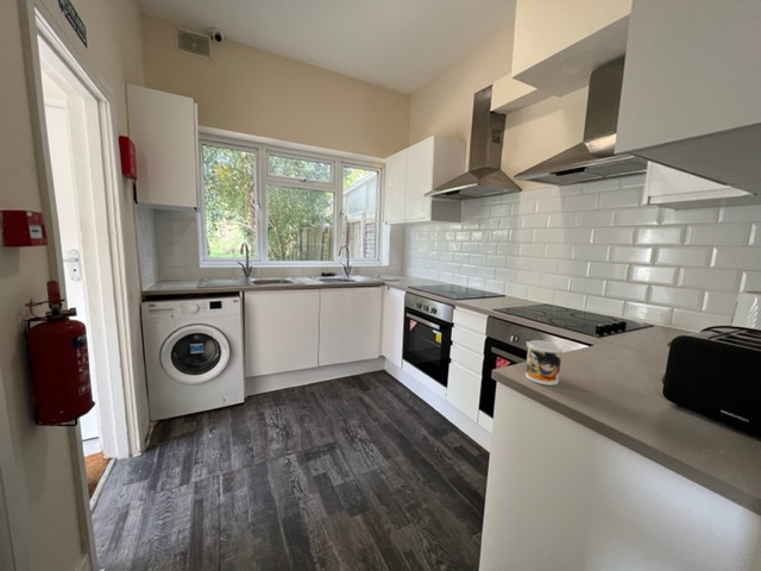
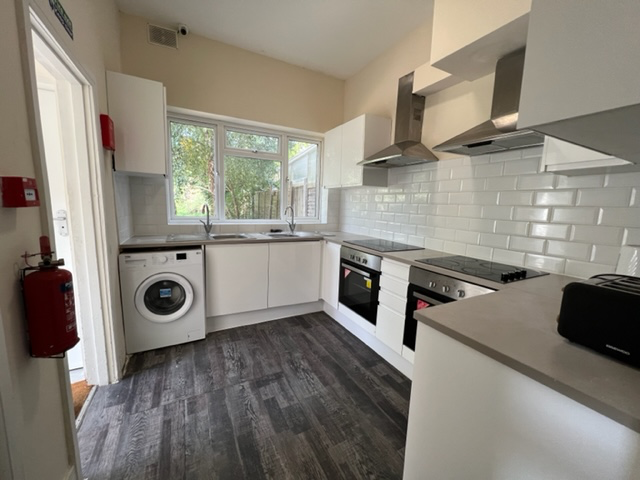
- mug (541, 359)
